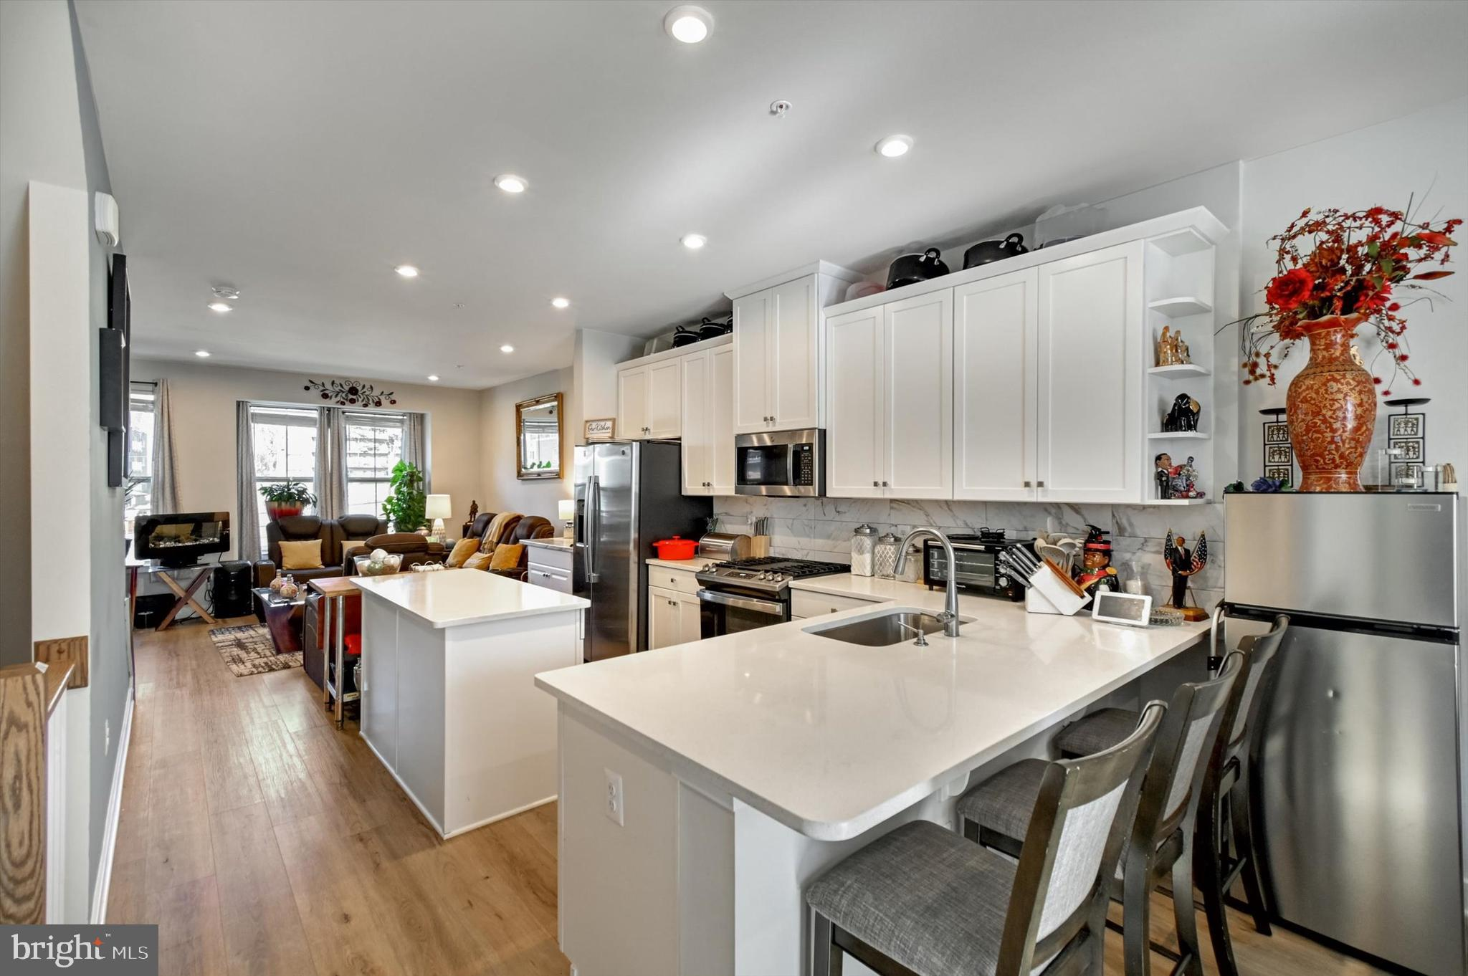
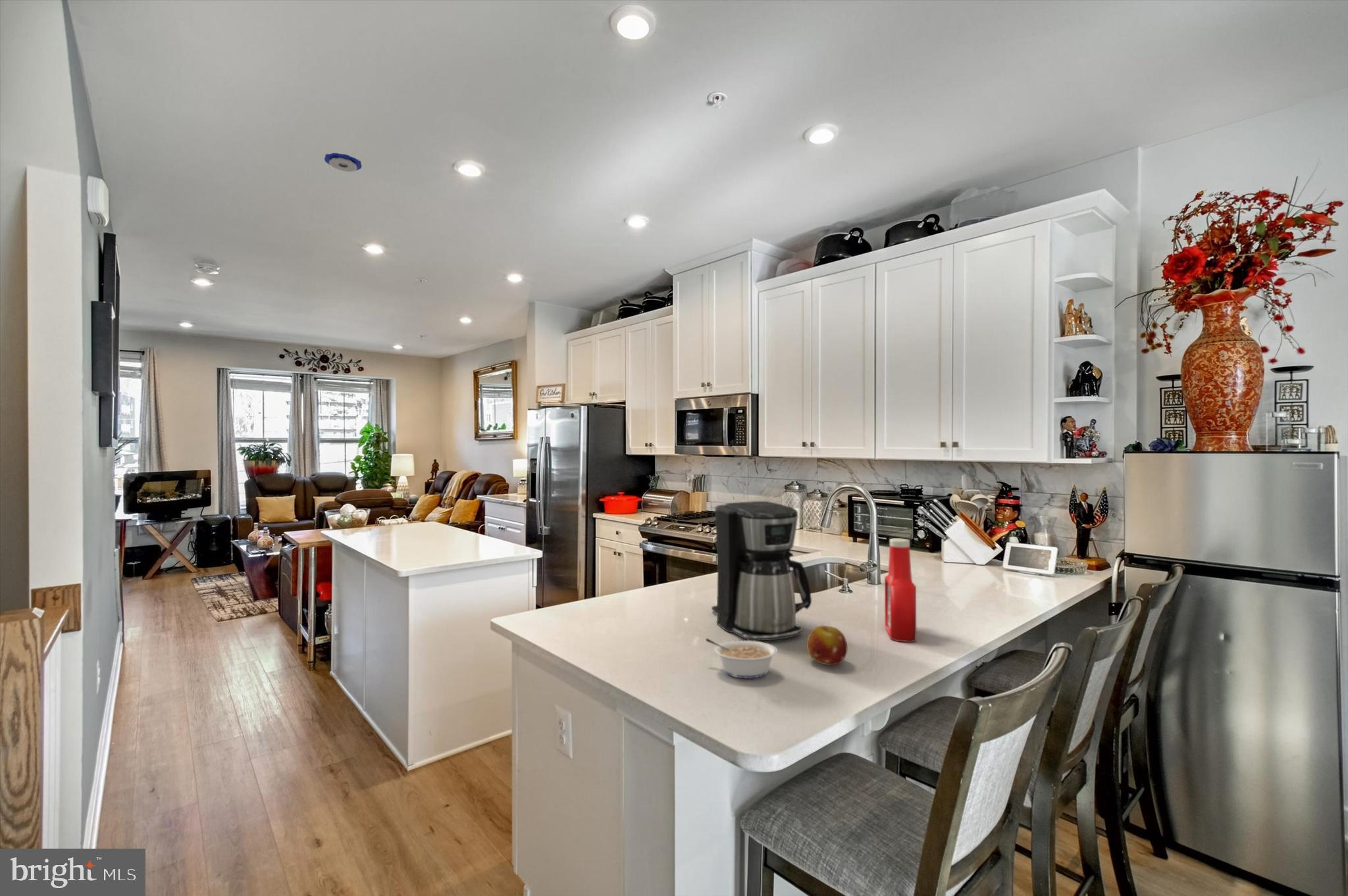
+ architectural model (343, 161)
+ fruit (827, 645)
+ soap bottle (900, 586)
+ legume (743, 658)
+ coffee maker (761, 563)
